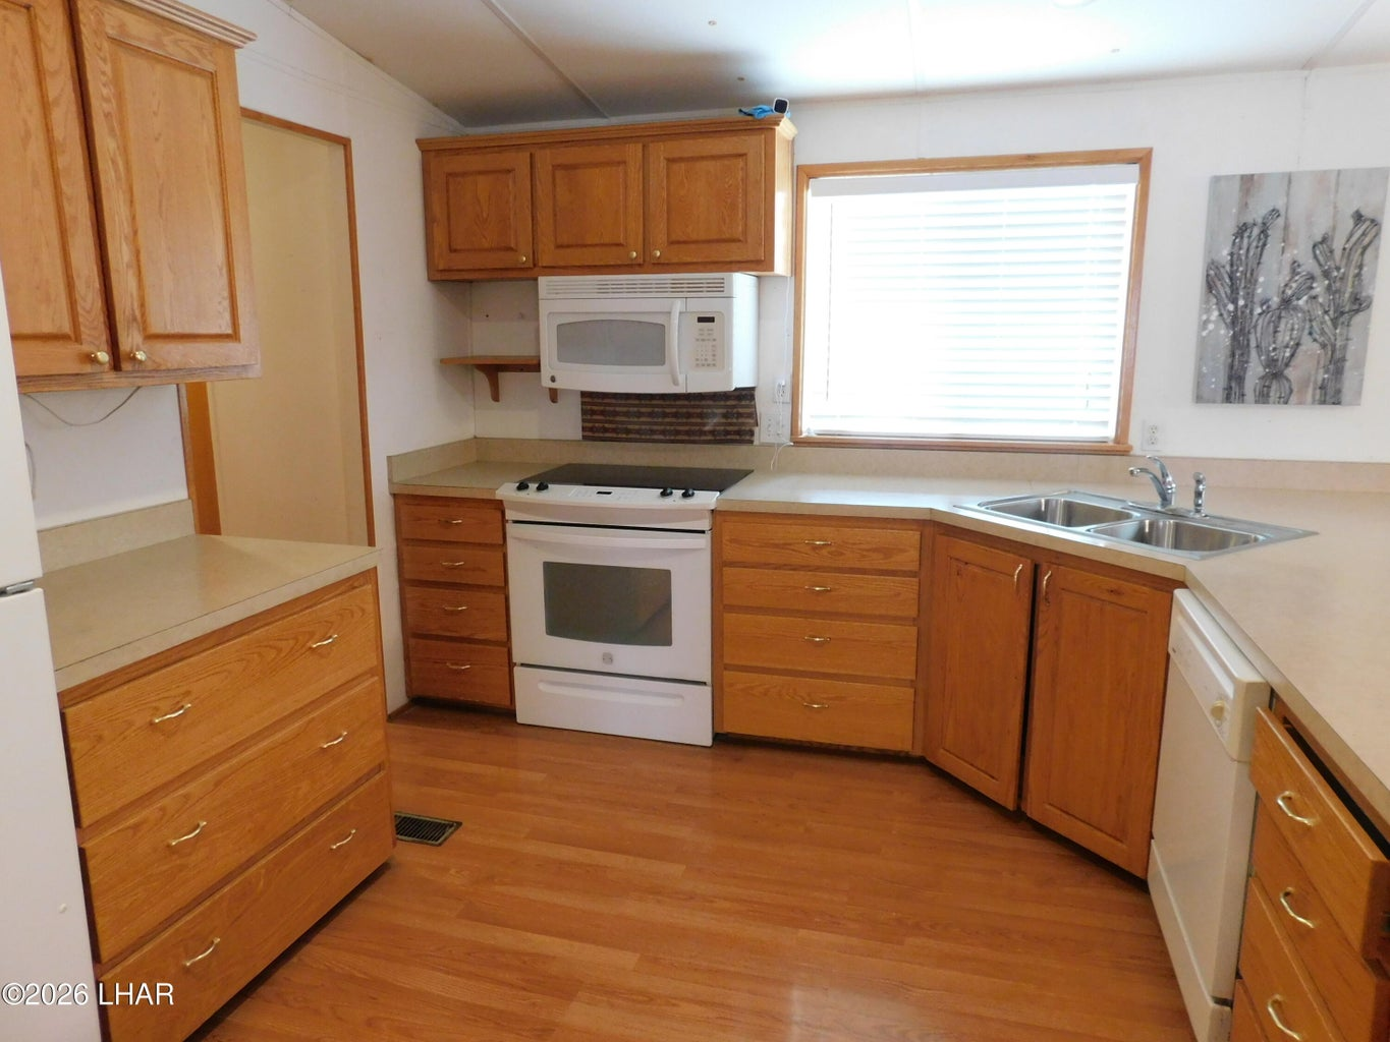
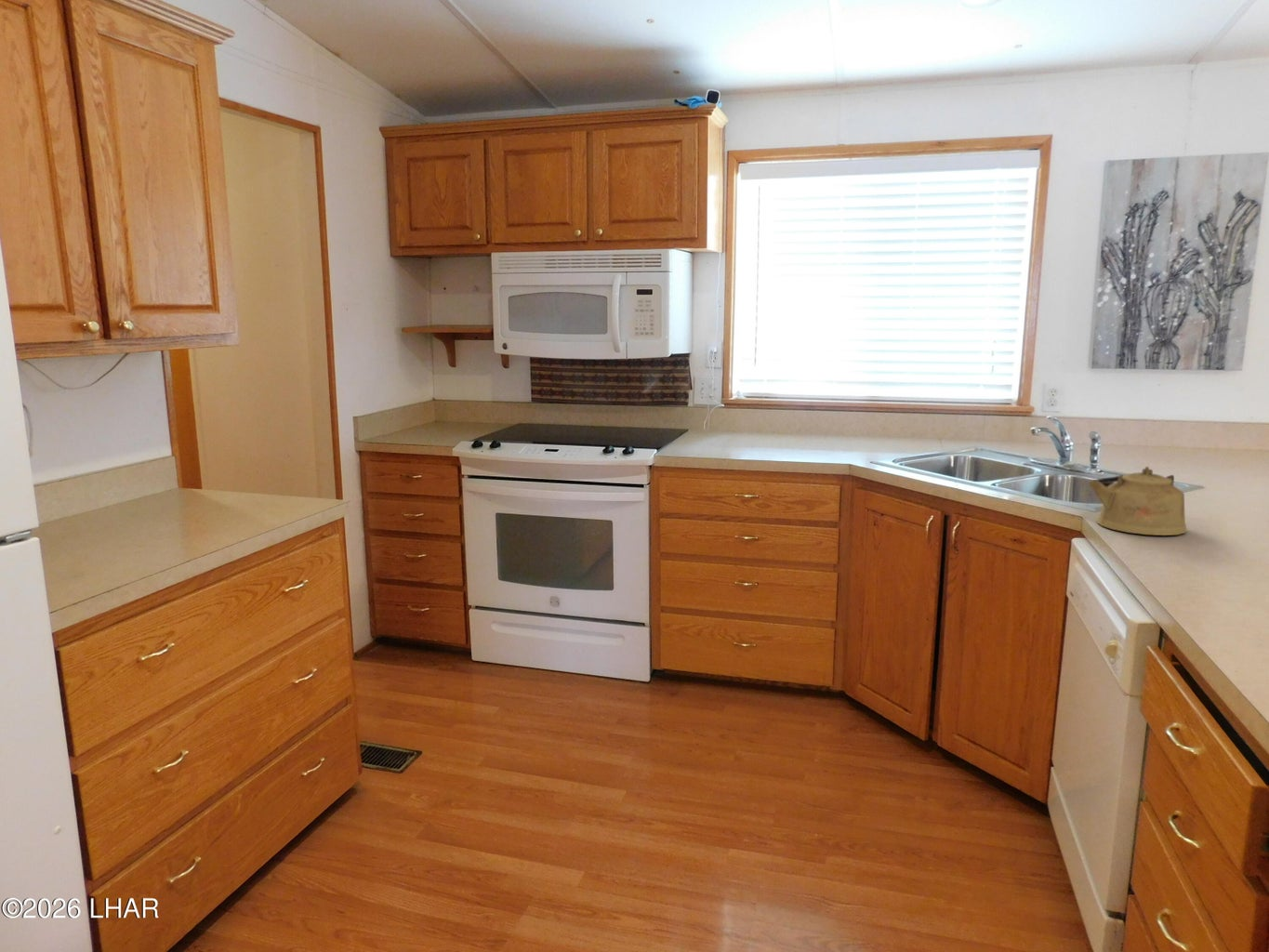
+ kettle (1134, 496)
